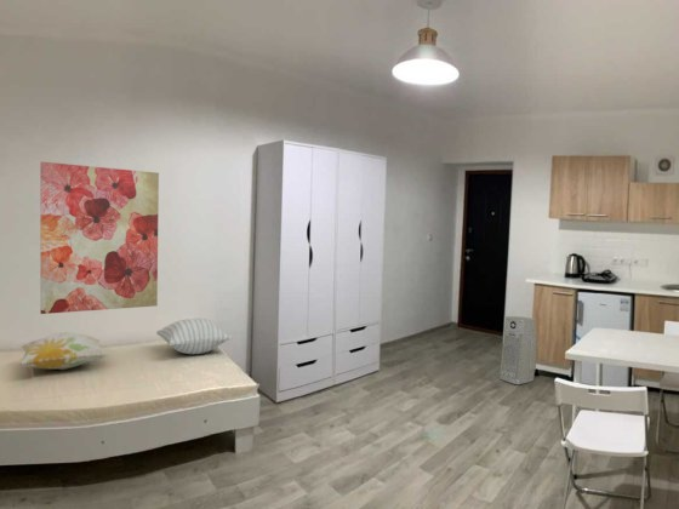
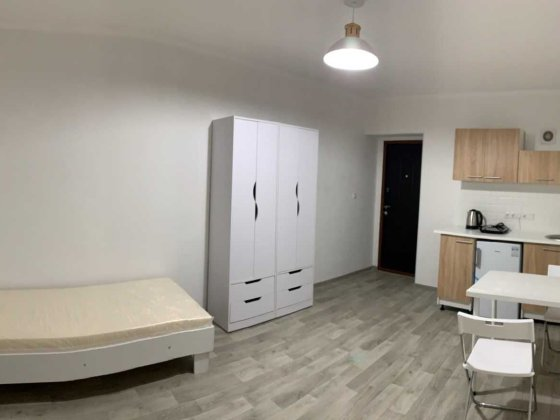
- pillow (193, 334)
- air purifier (519, 348)
- decorative pillow (63, 350)
- wall art (102, 239)
